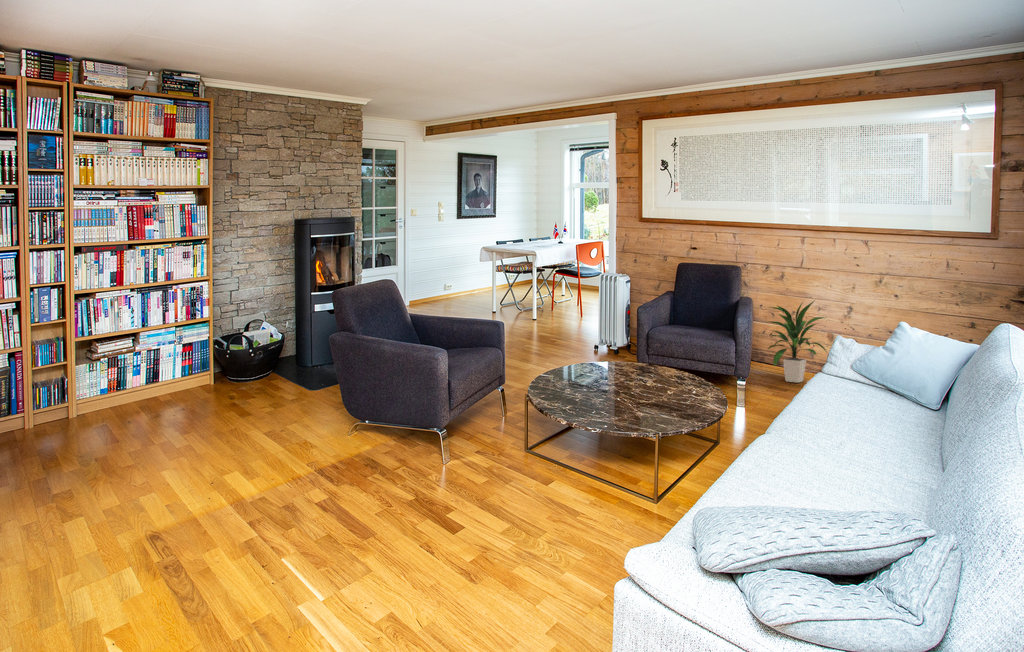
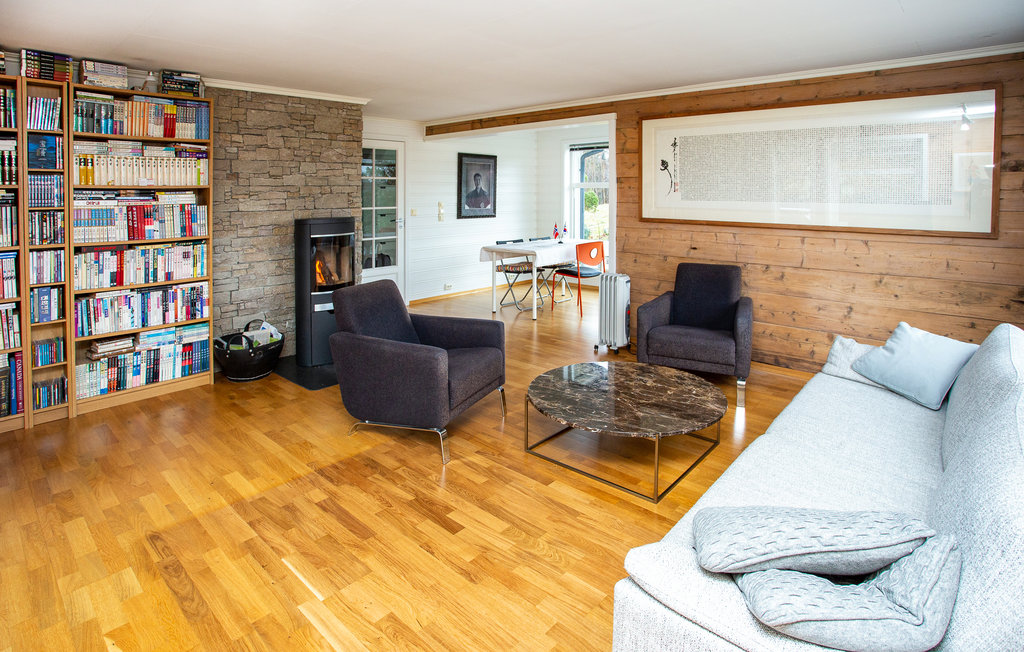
- indoor plant (792, 340)
